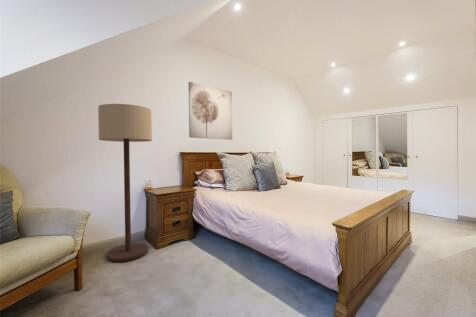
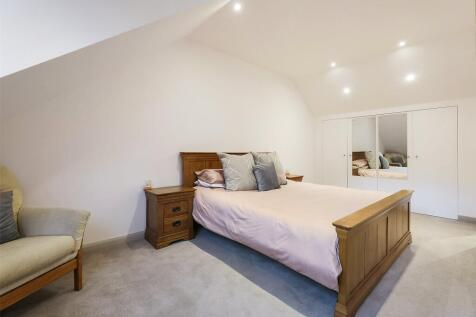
- floor lamp (127, 181)
- wall art (212, 112)
